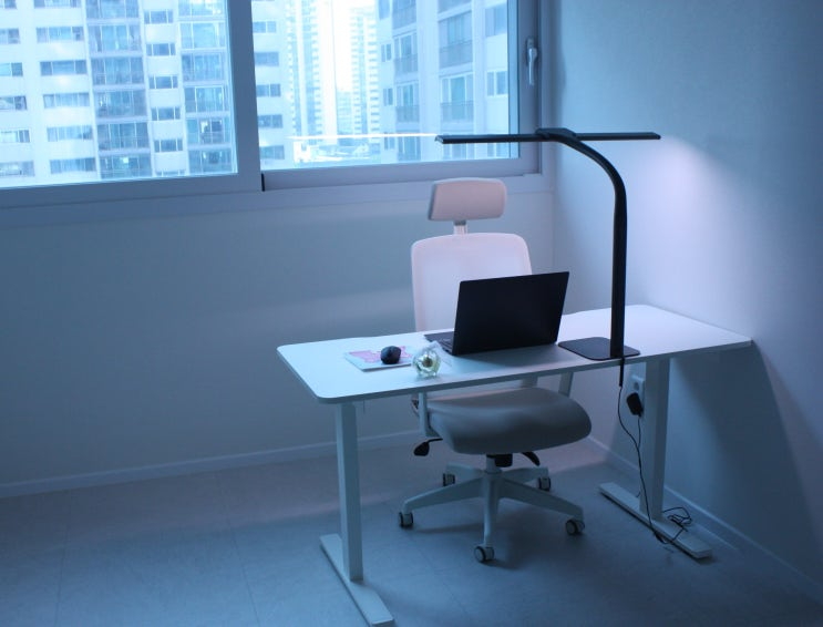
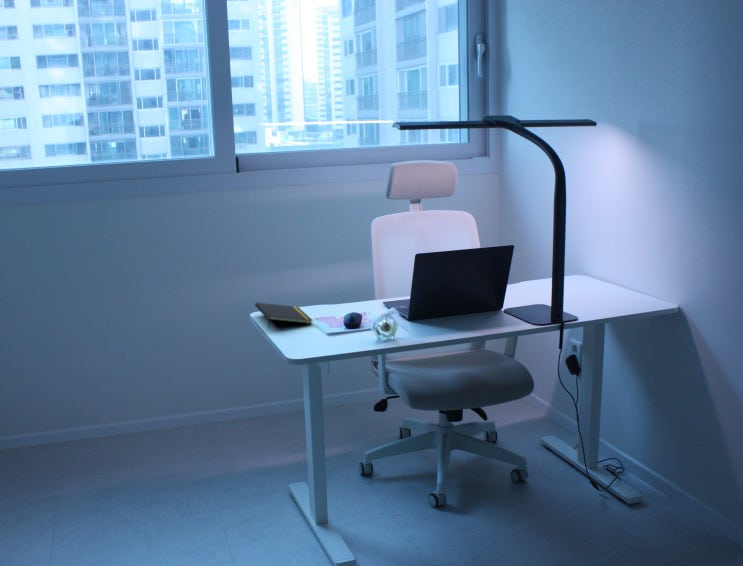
+ notepad (283, 312)
